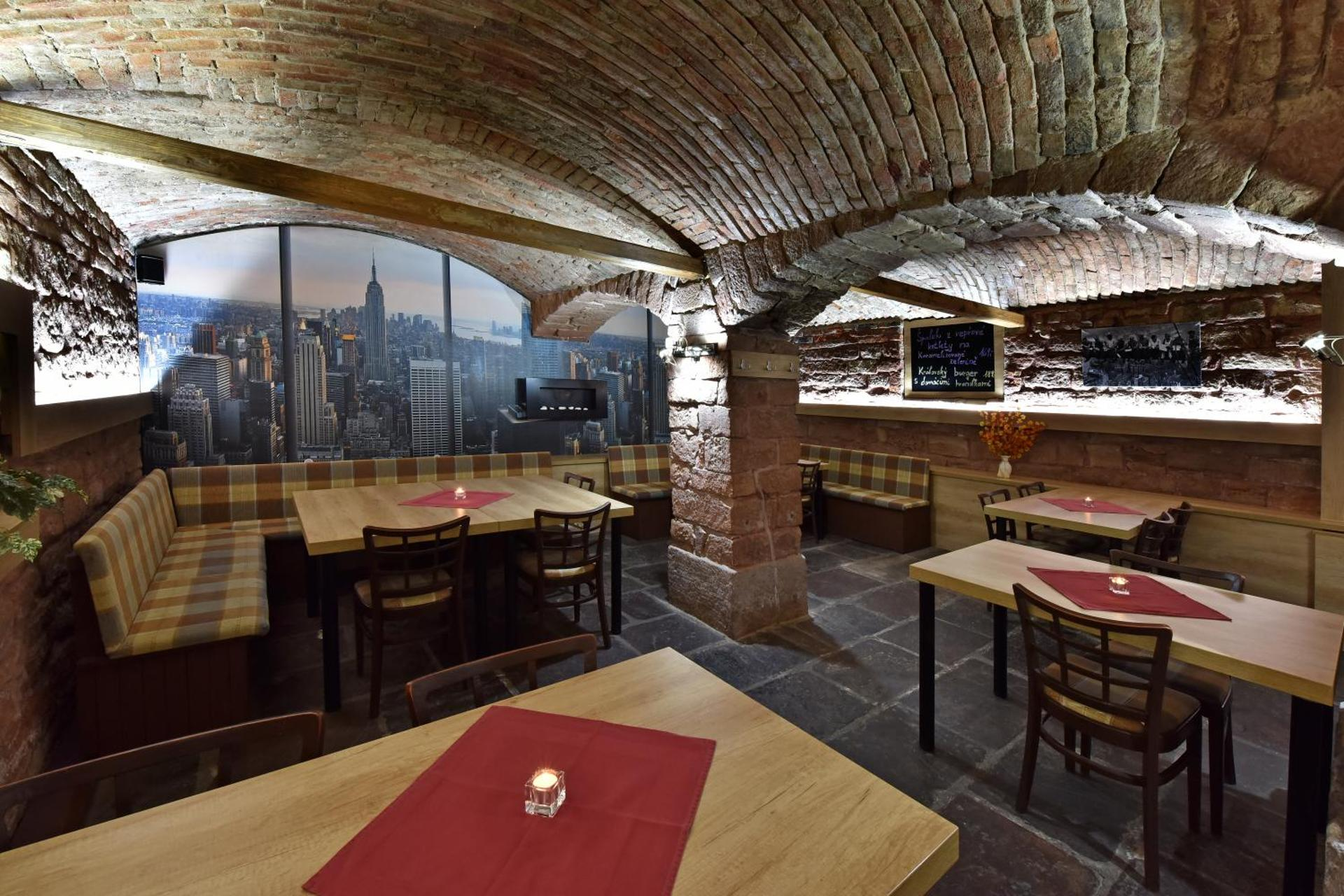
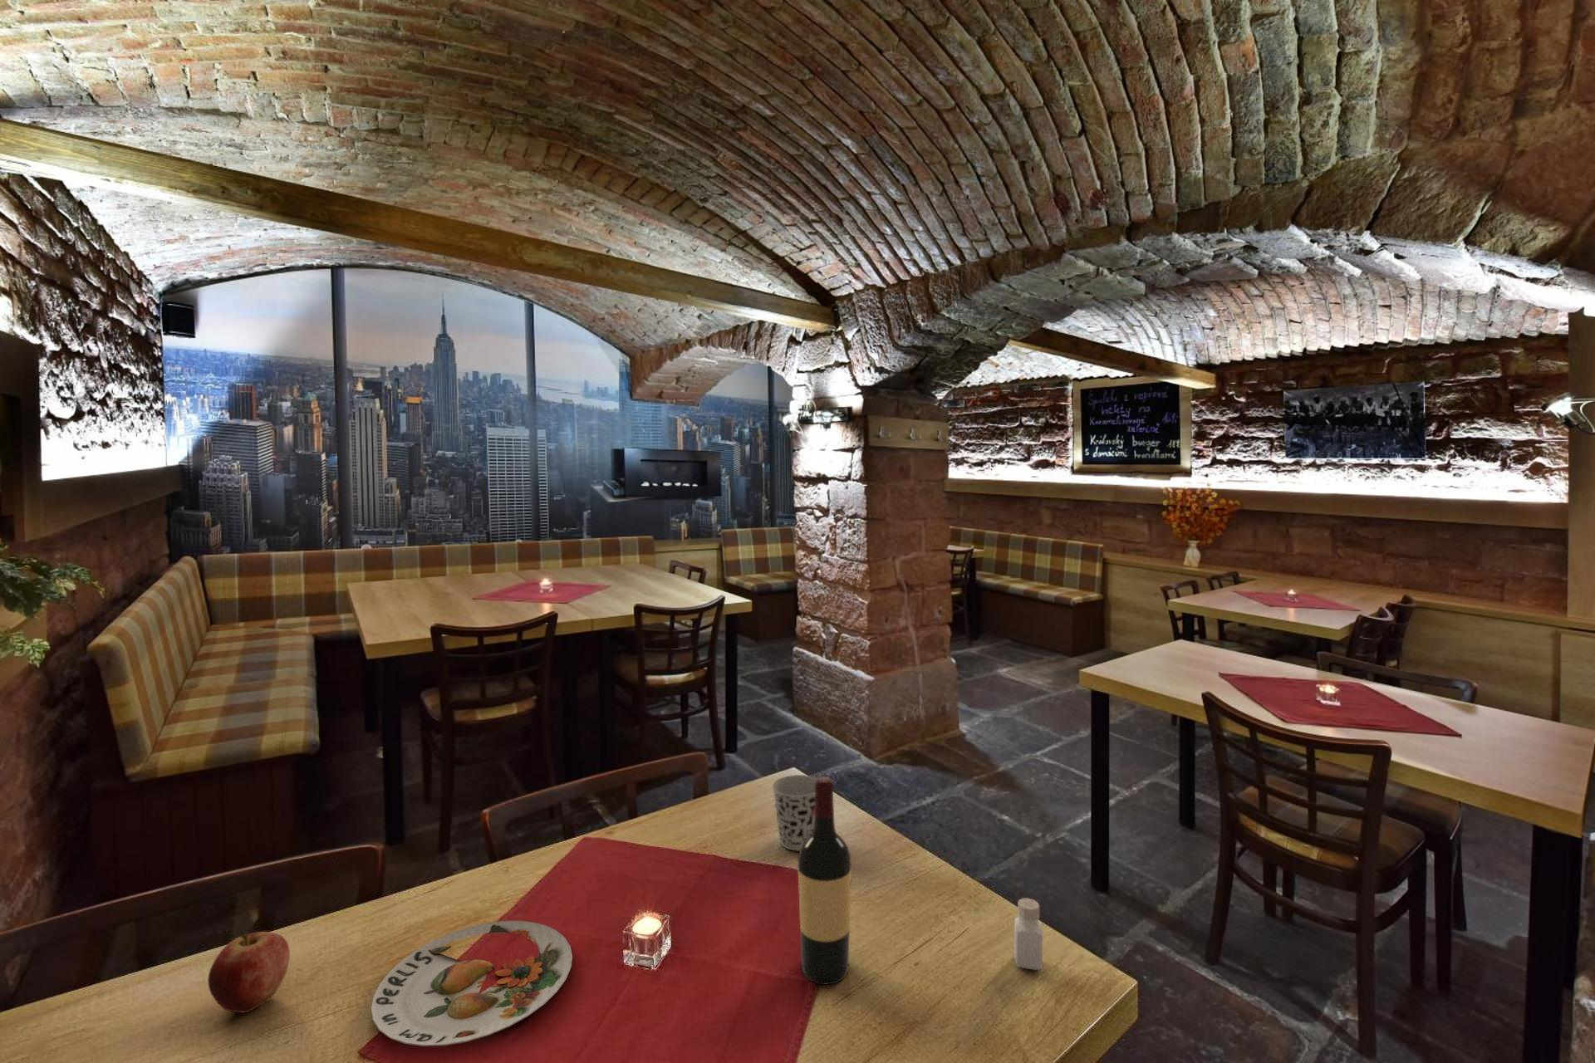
+ cup (799, 813)
+ plate (477, 979)
+ wine bottle (824, 876)
+ apple (250, 969)
+ pepper shaker (1028, 932)
